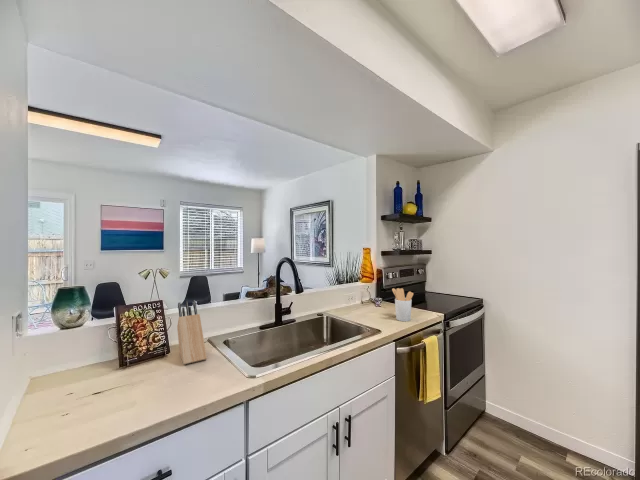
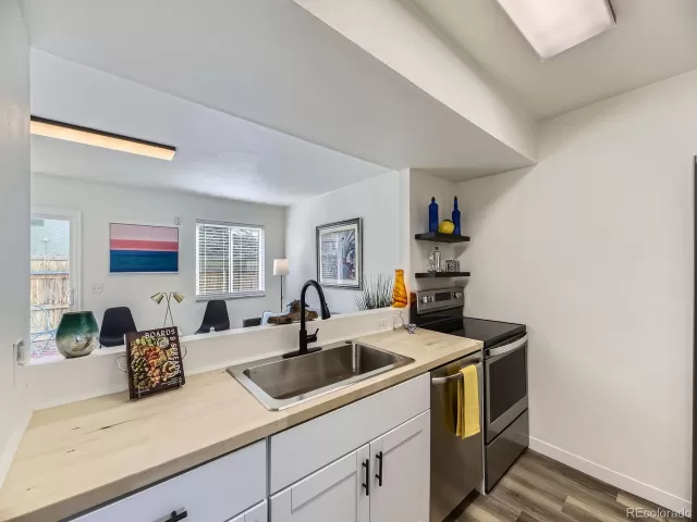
- utensil holder (401, 303)
- knife block (190, 328)
